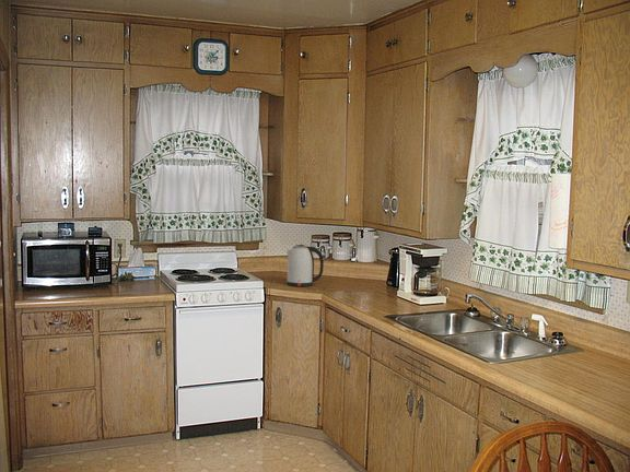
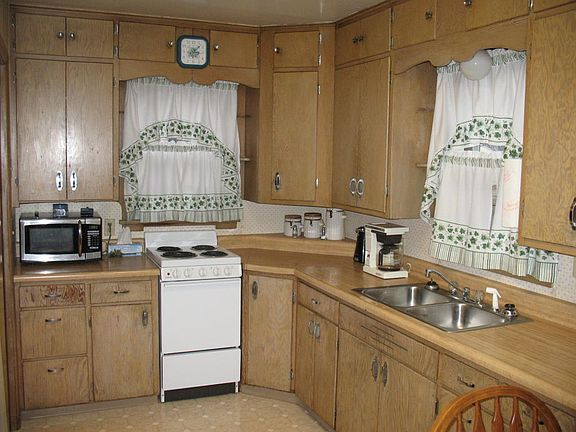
- kettle (304, 264)
